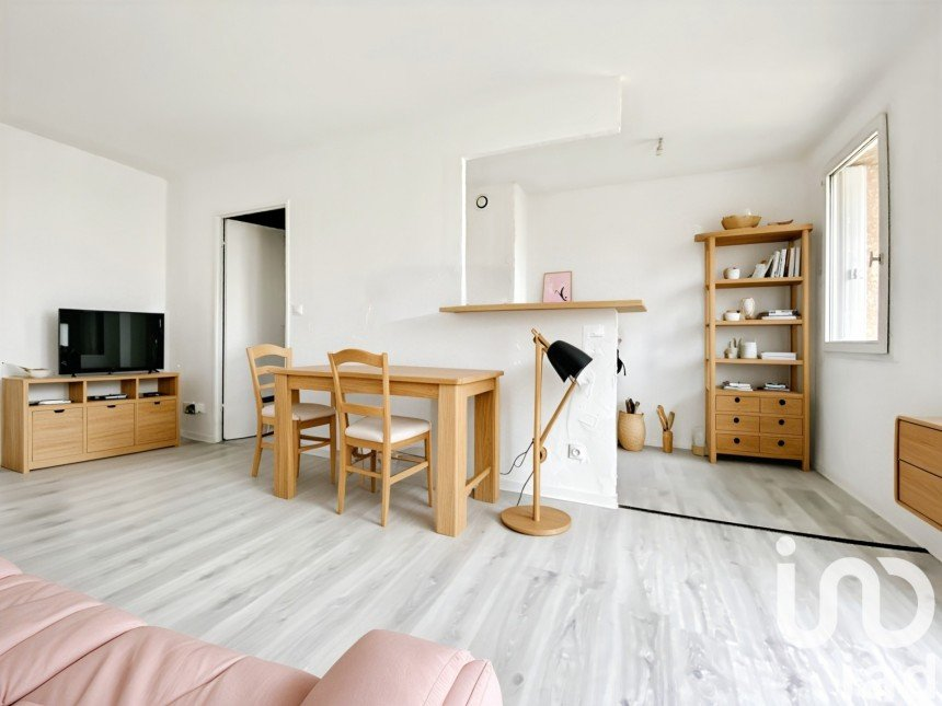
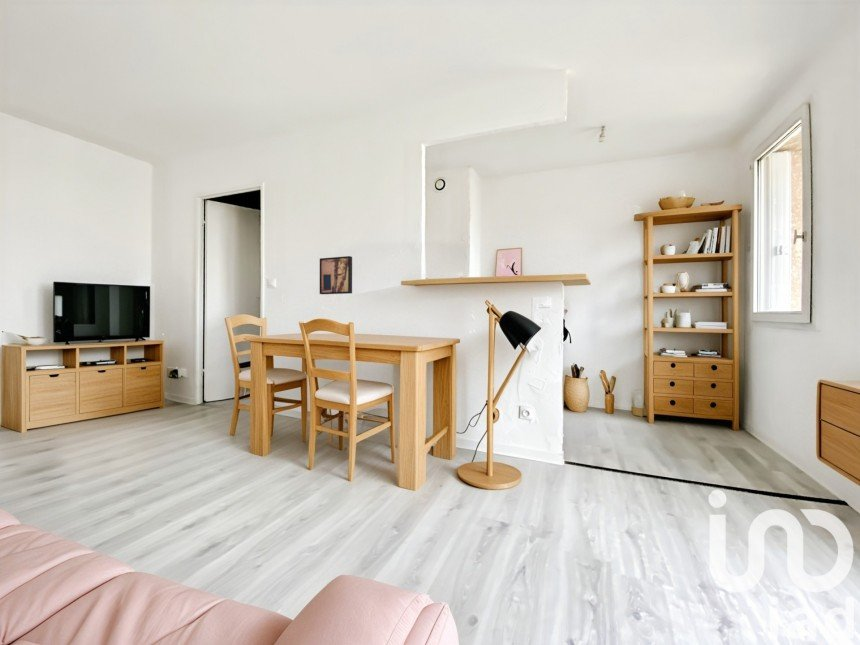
+ wall art (335, 275)
